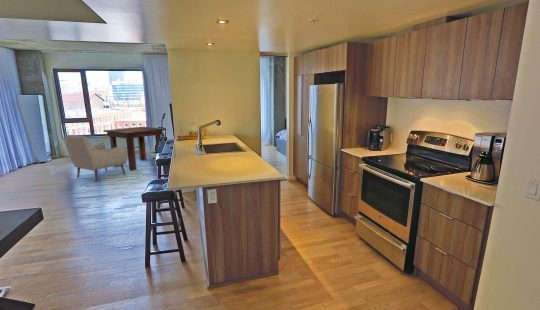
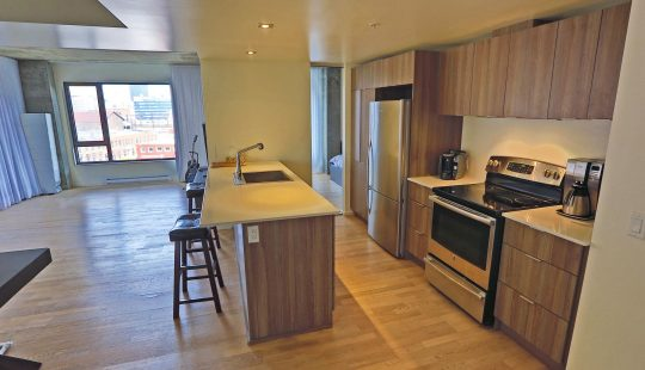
- dining table (134, 148)
- chair (96, 155)
